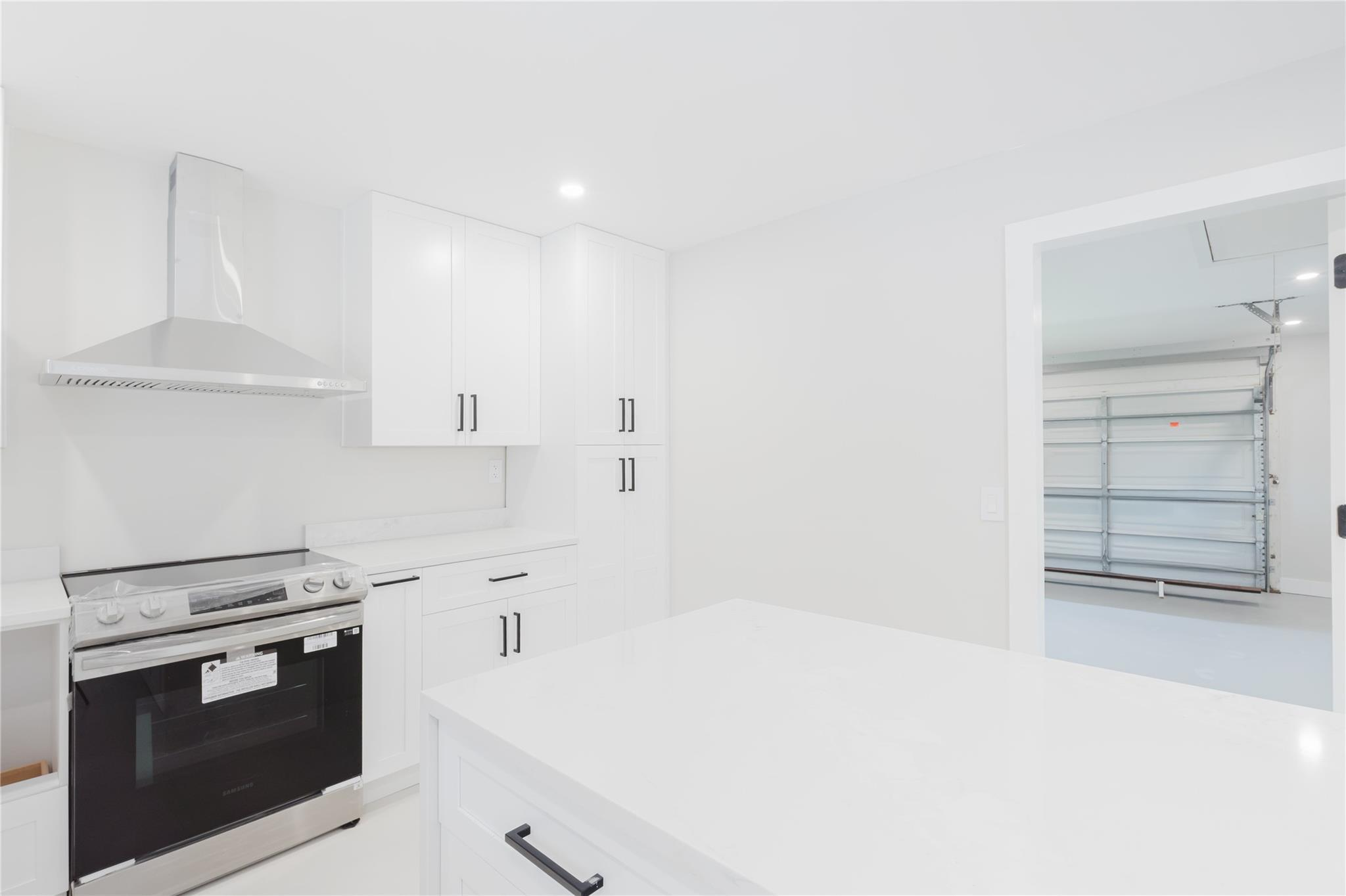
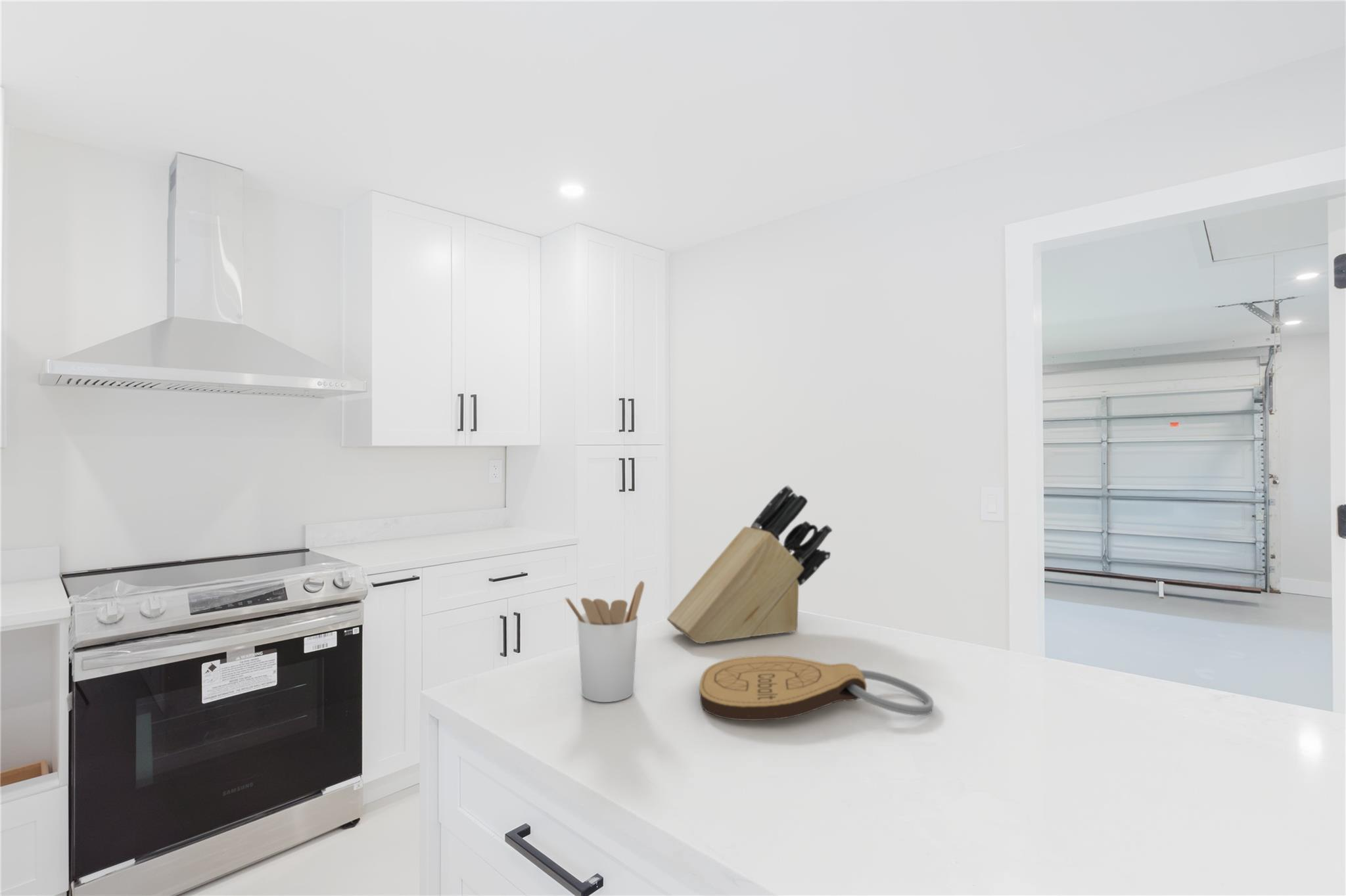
+ knife block (752, 558)
+ utensil holder (607, 640)
+ key chain (813, 683)
